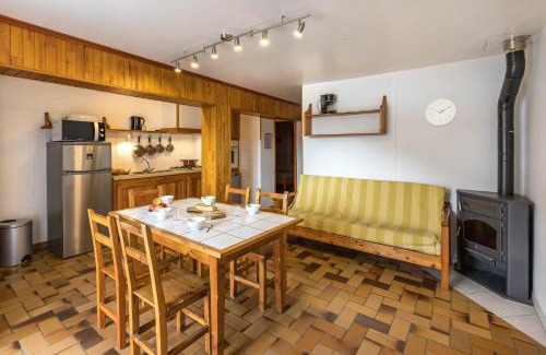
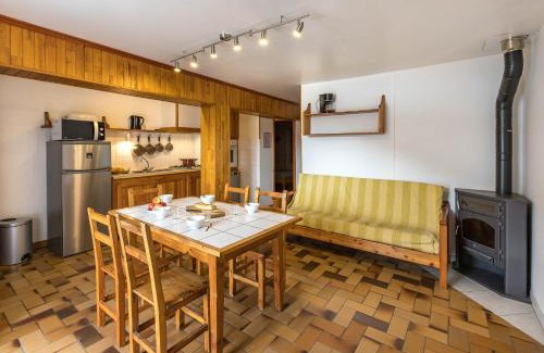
- wall clock (440, 113)
